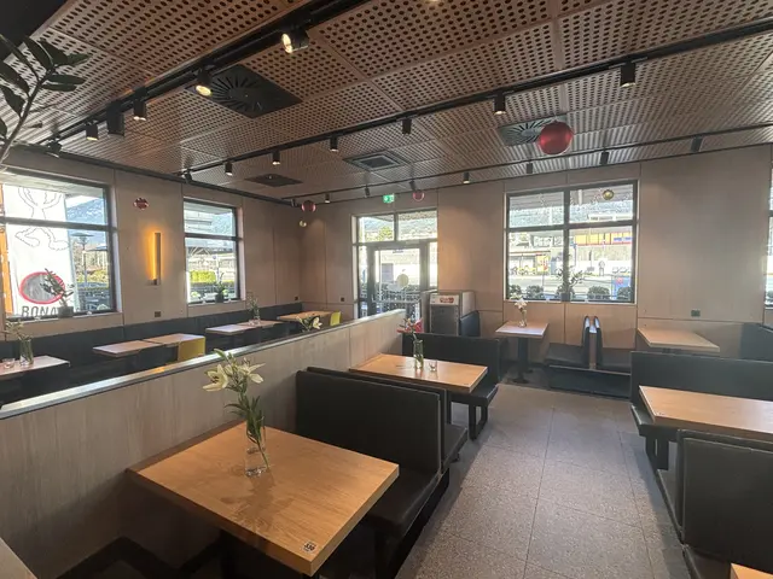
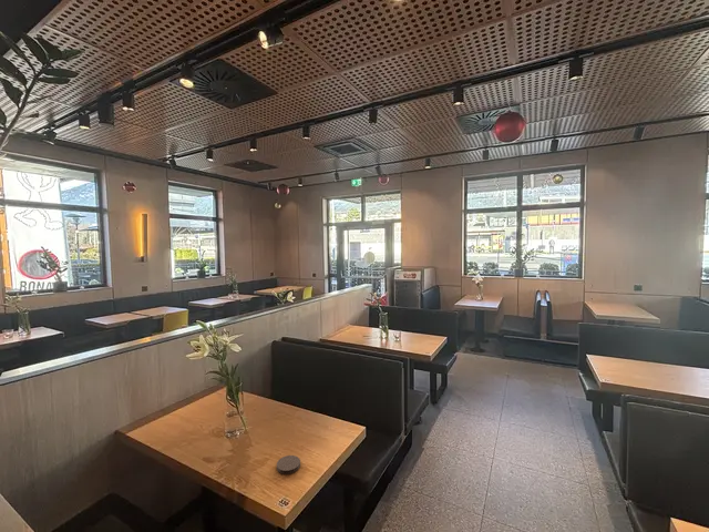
+ coaster (288, 463)
